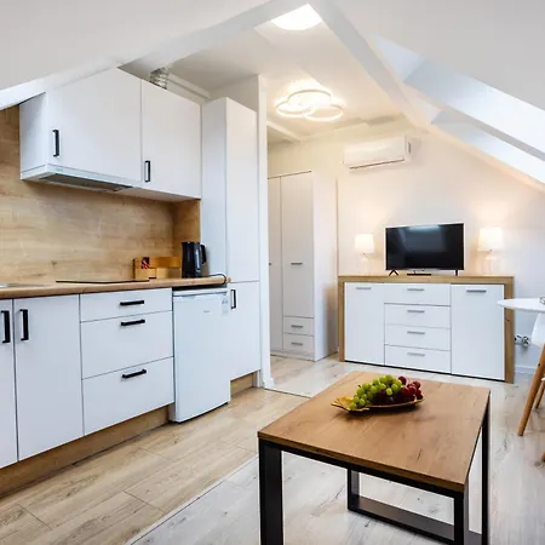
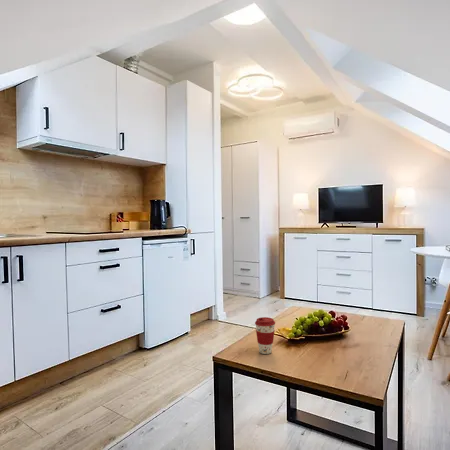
+ coffee cup (265, 335)
